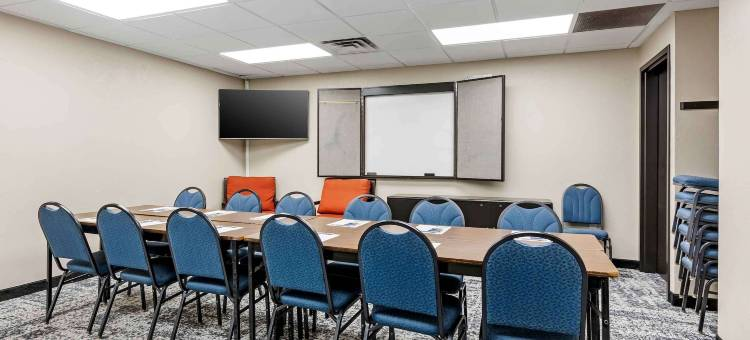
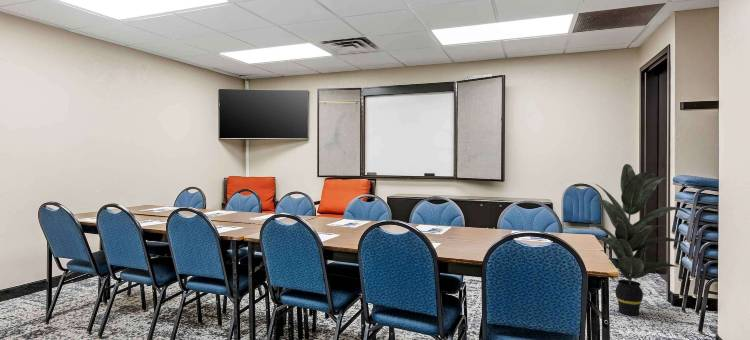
+ indoor plant (632, 237)
